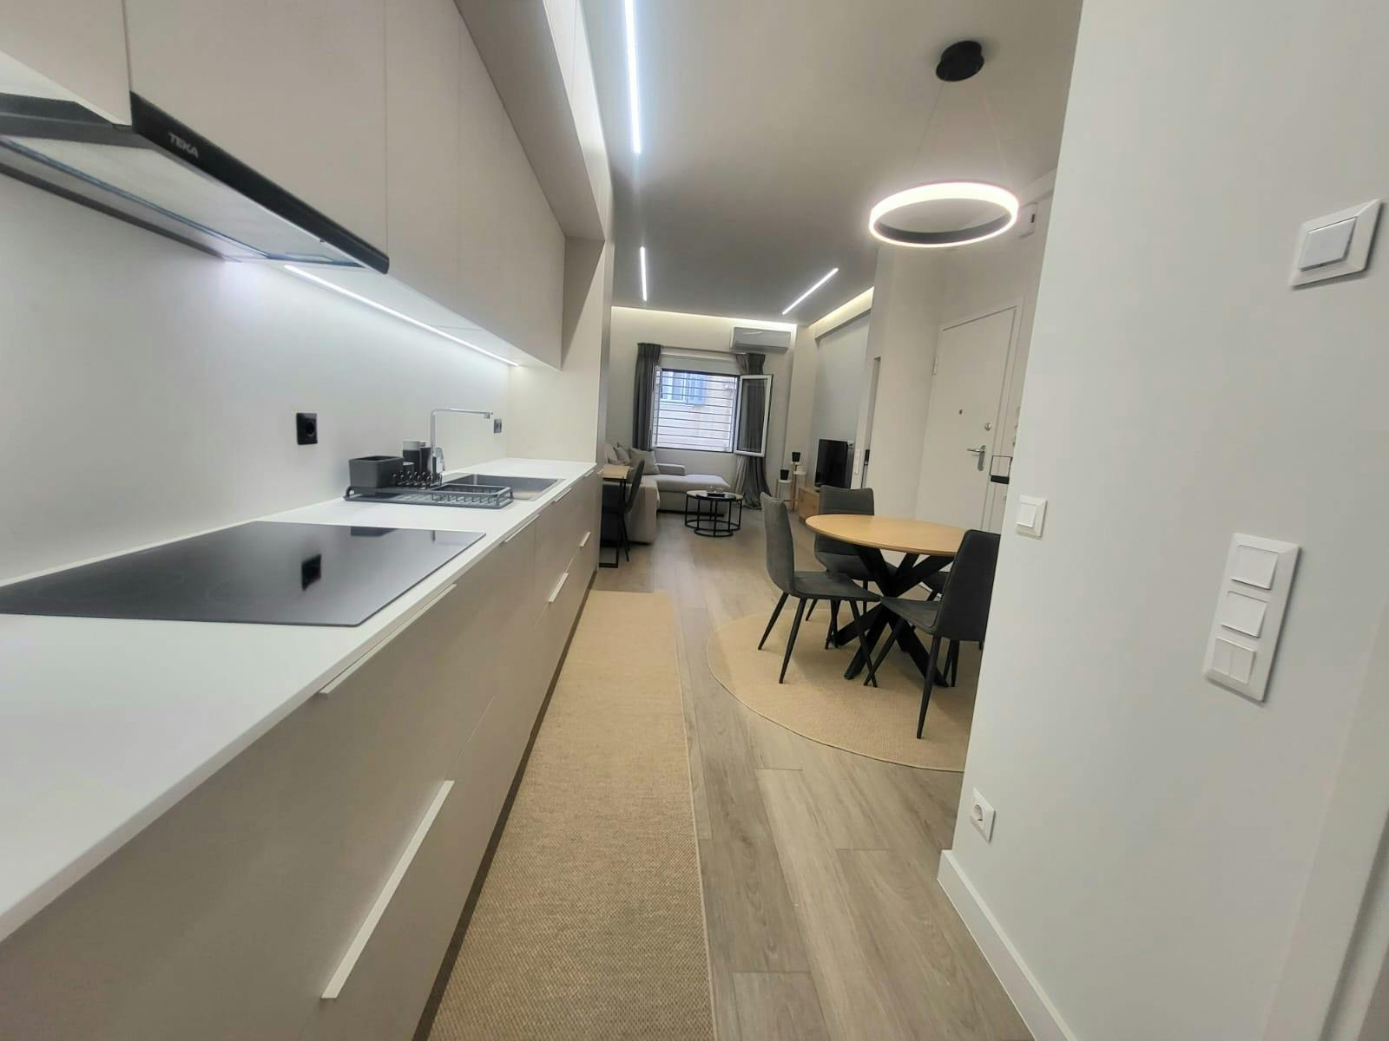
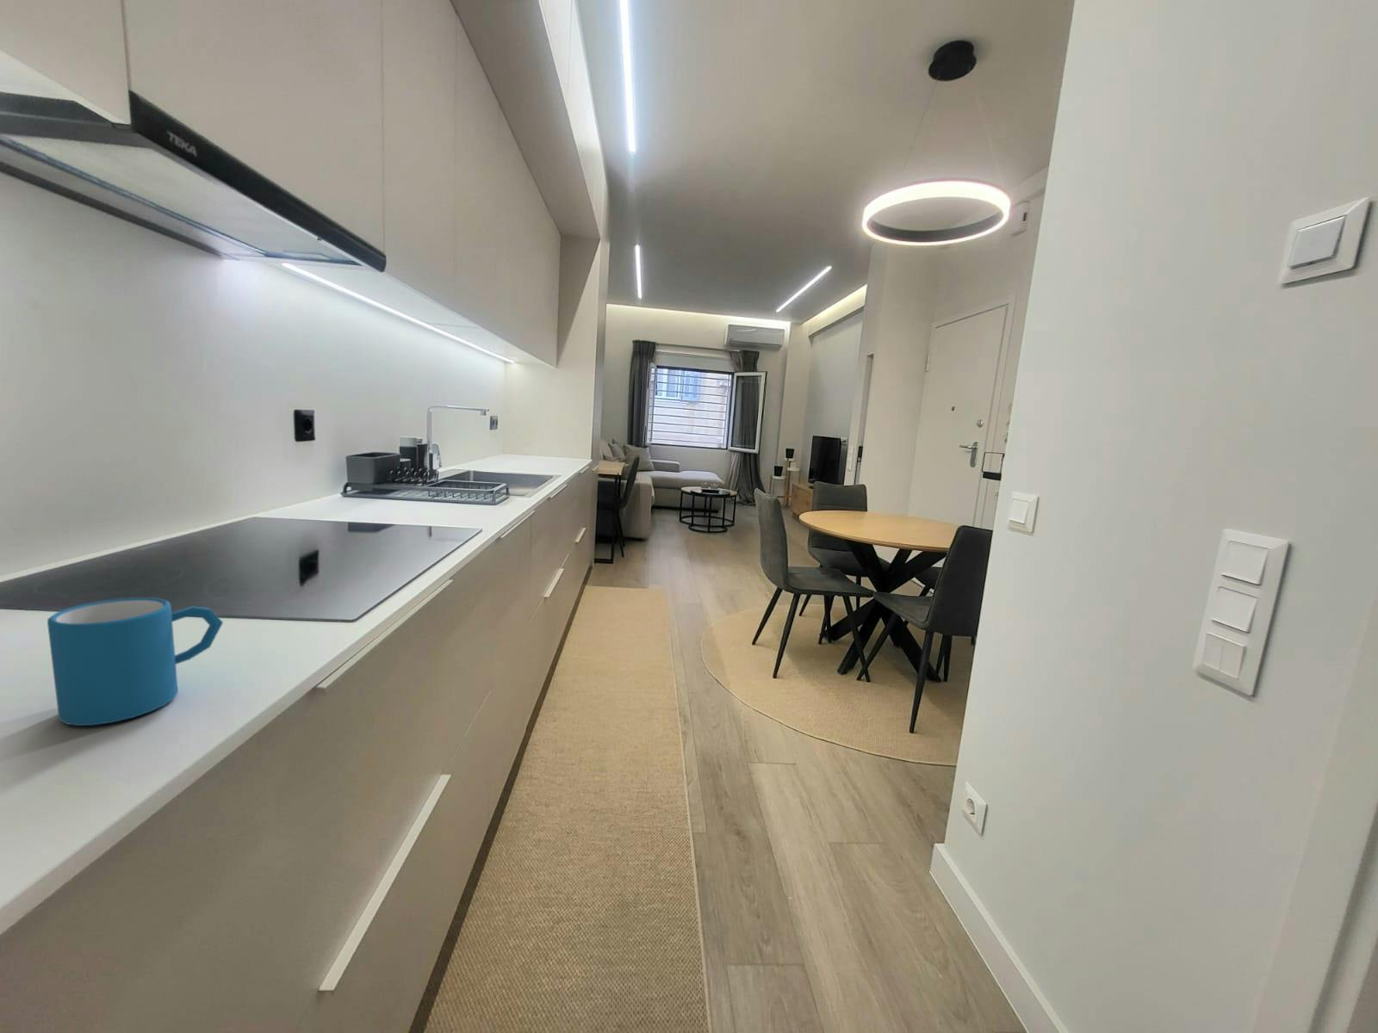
+ mug (145, 652)
